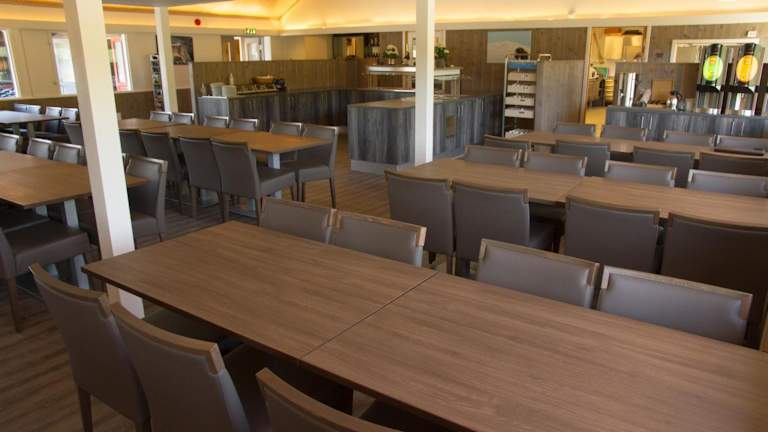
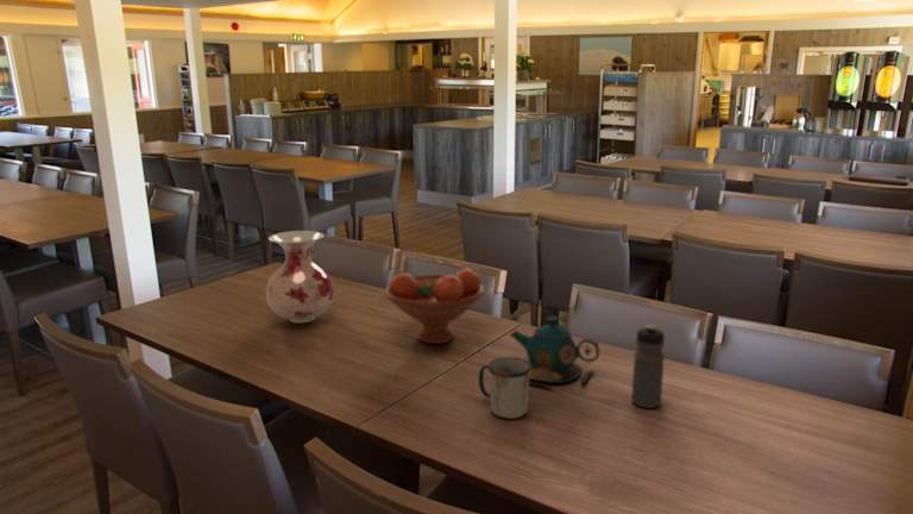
+ fruit bowl (434, 303)
+ vase (300, 277)
+ water bottle (648, 364)
+ mug (505, 386)
+ teapot (553, 344)
